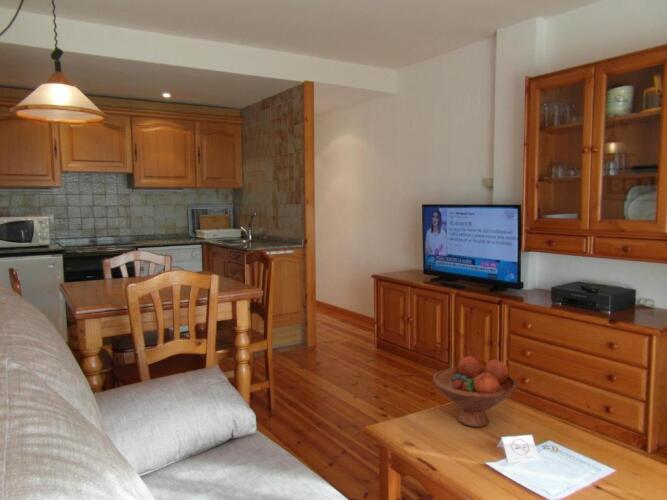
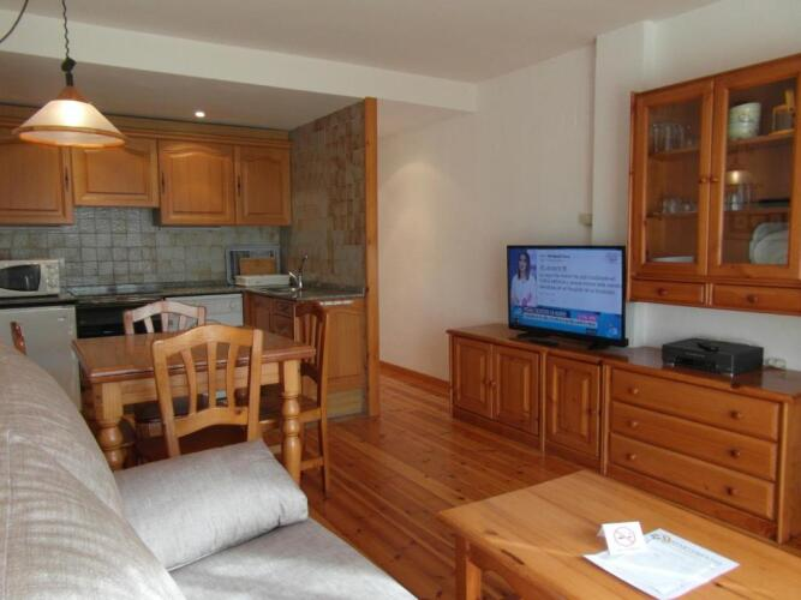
- fruit bowl (473, 392)
